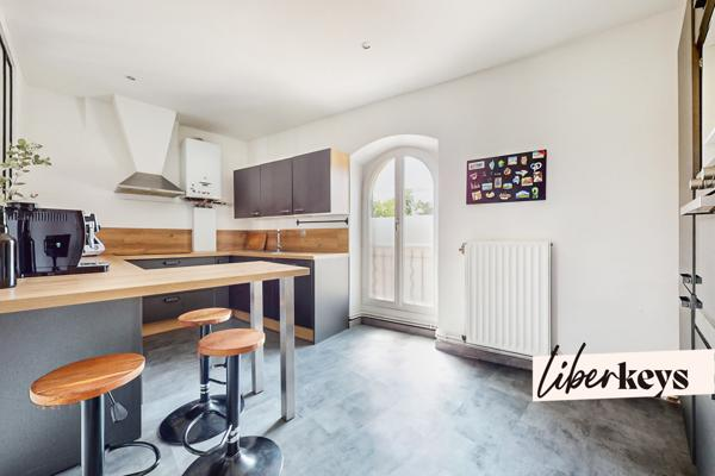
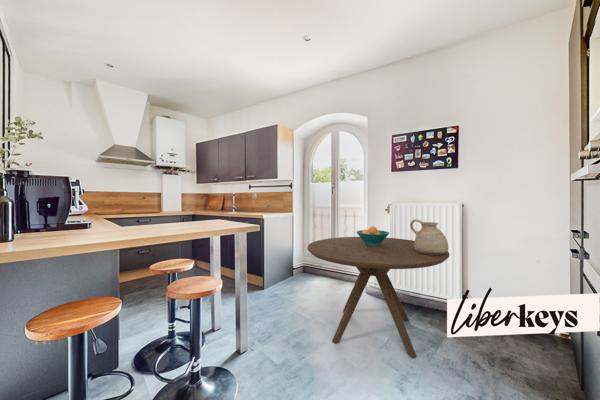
+ fruit bowl (372, 235)
+ ceramic pitcher (428, 235)
+ dining table (379, 285)
